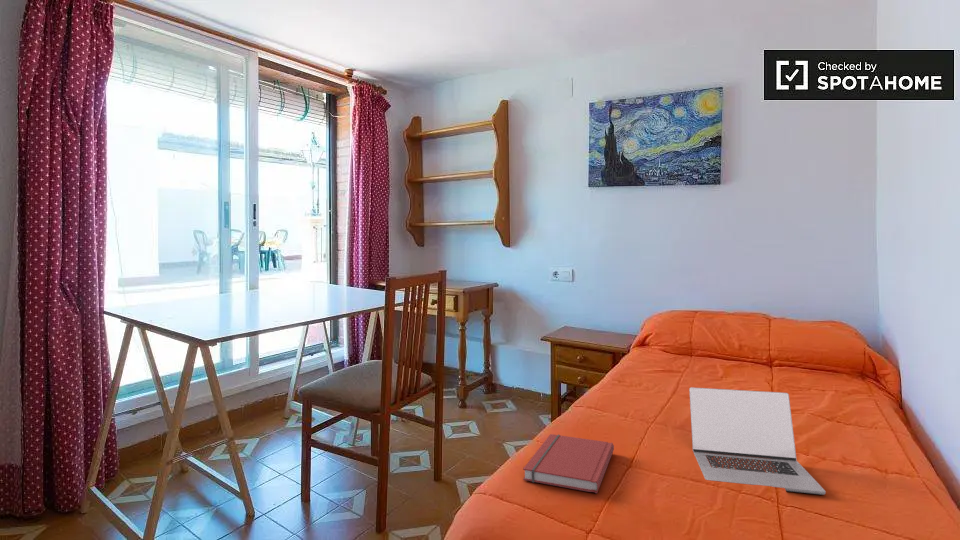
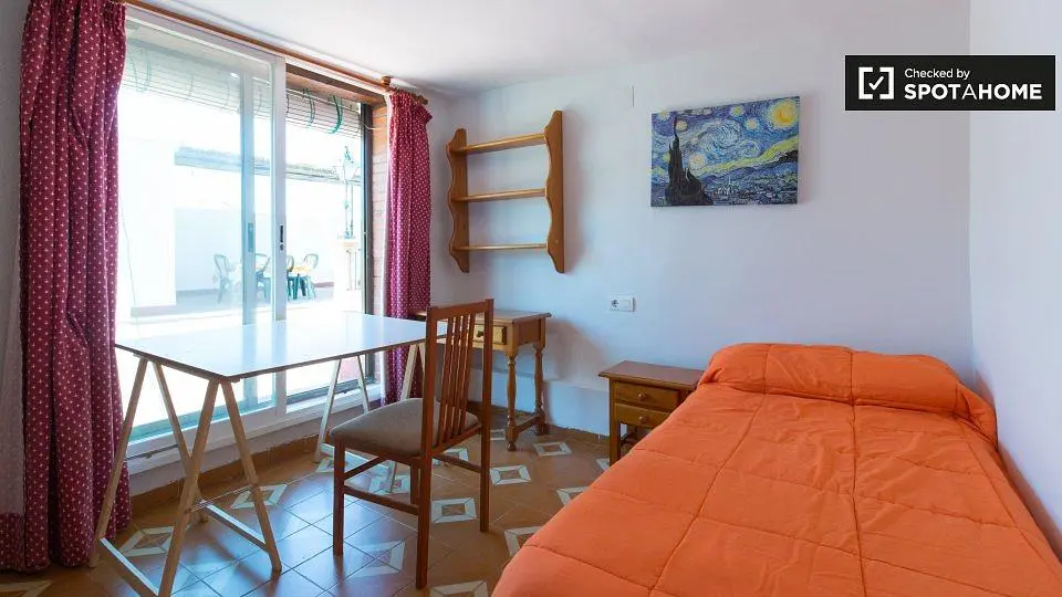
- laptop (749, 435)
- book (571, 460)
